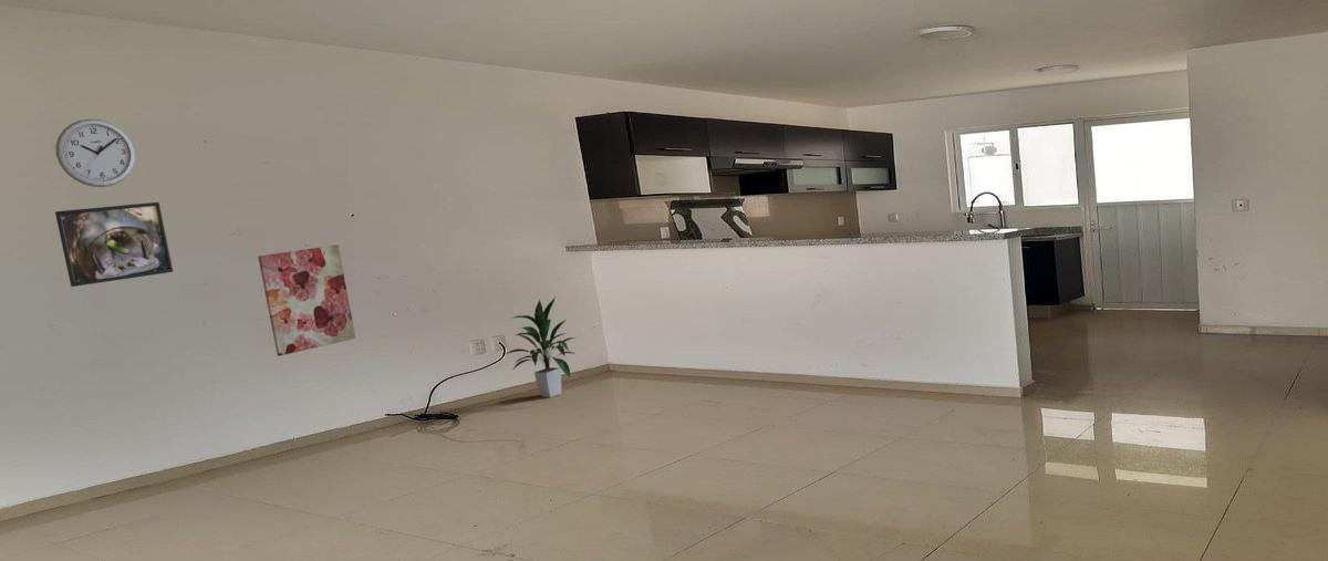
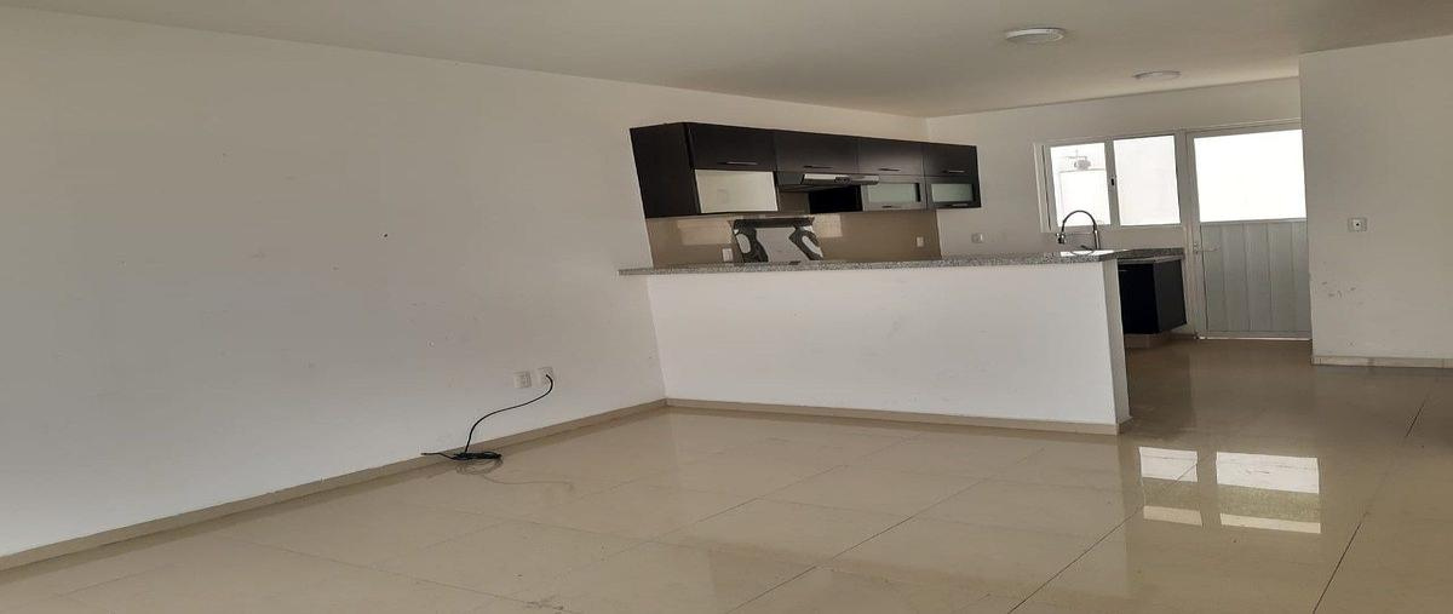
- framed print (116, 242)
- wall clock (97, 153)
- indoor plant (543, 349)
- wall art (308, 299)
